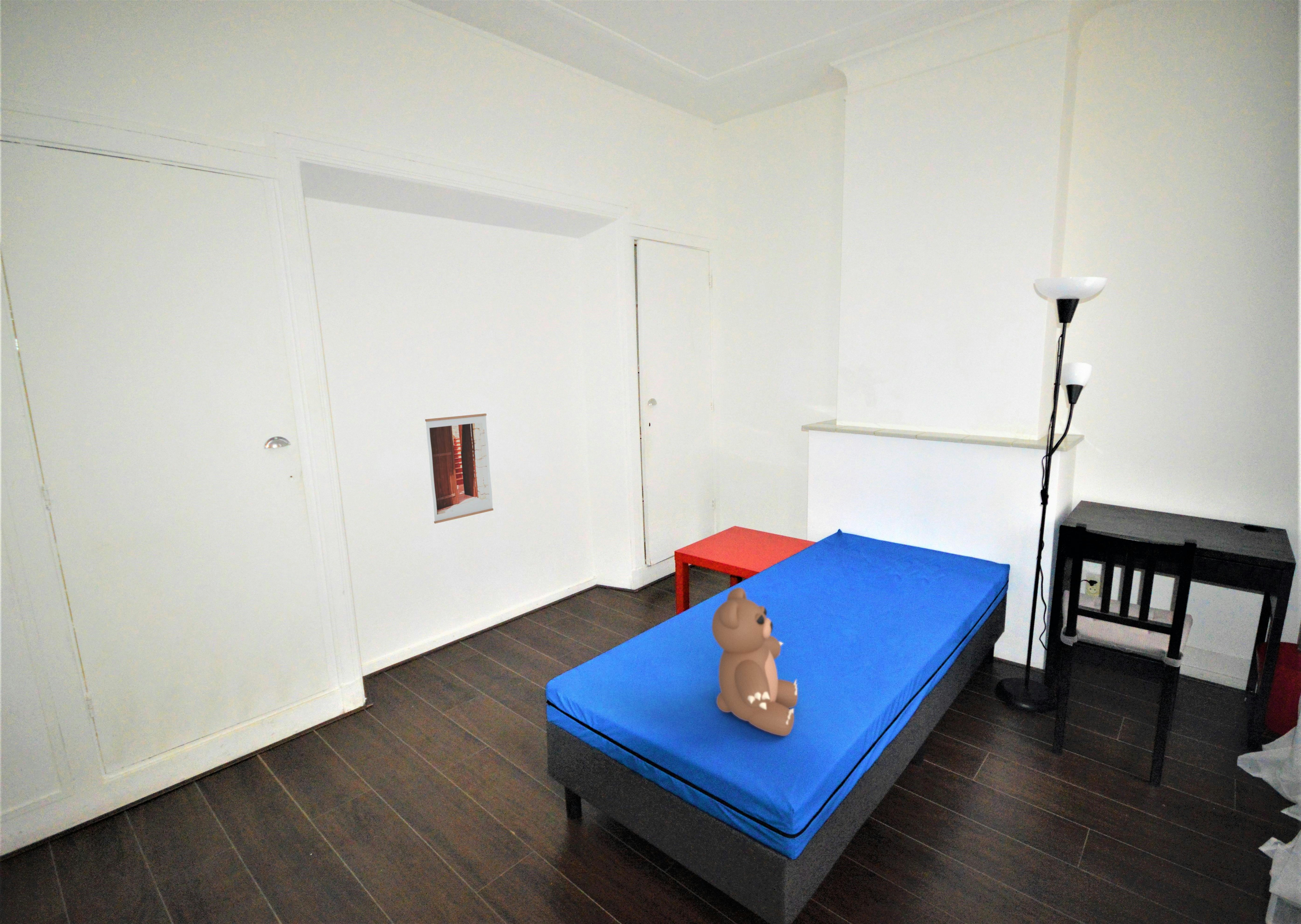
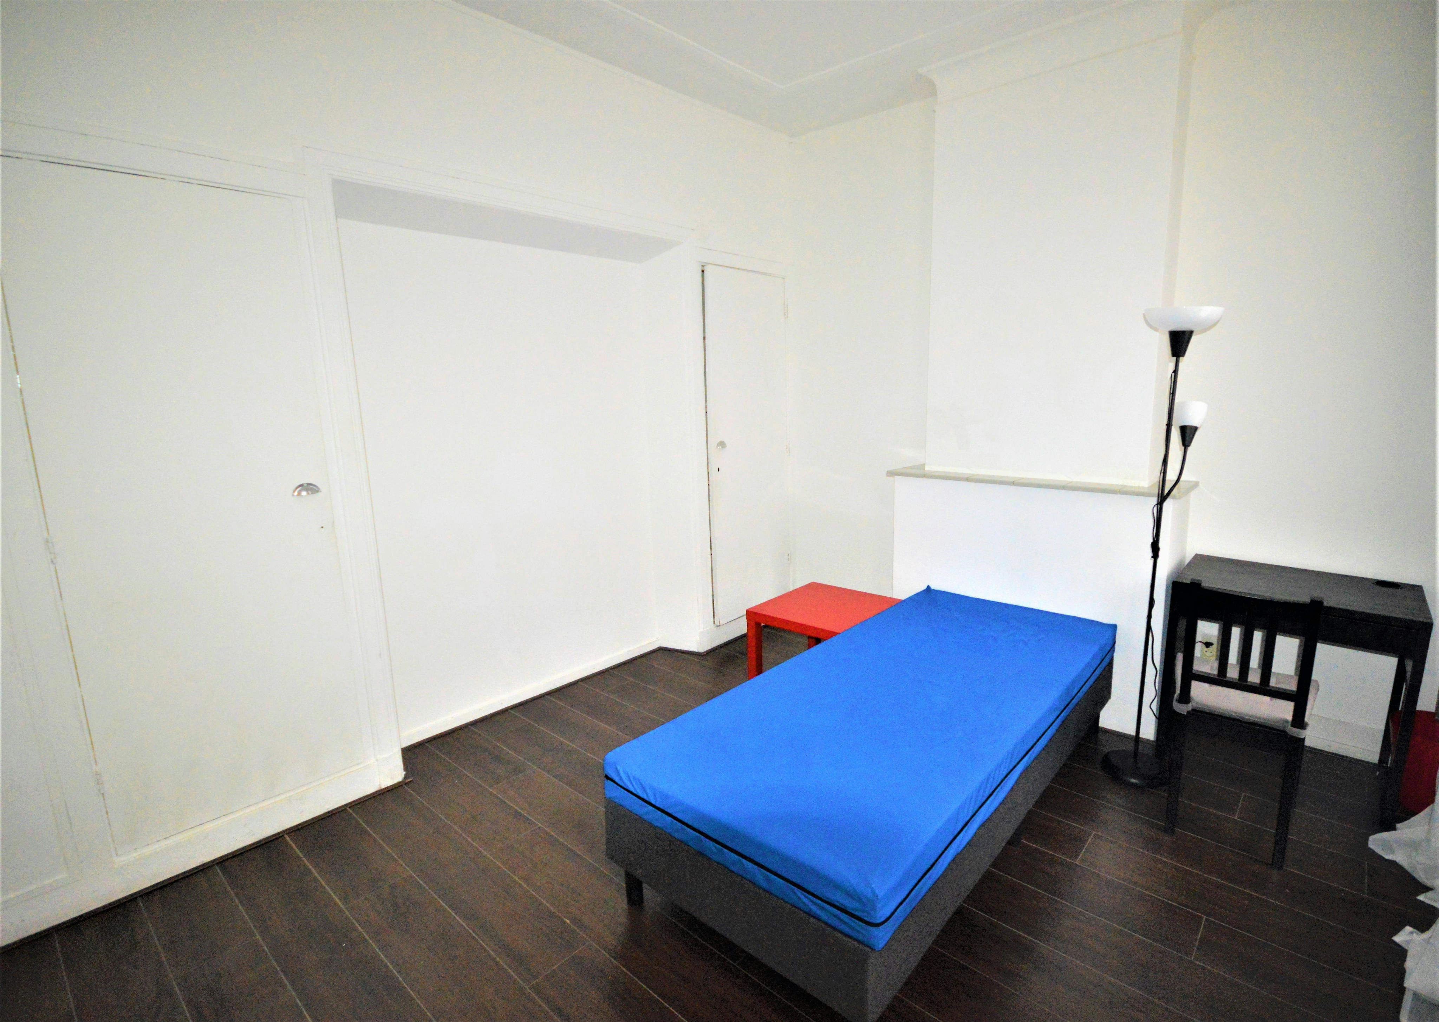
- wall art (461, 467)
- teddy bear (753, 657)
